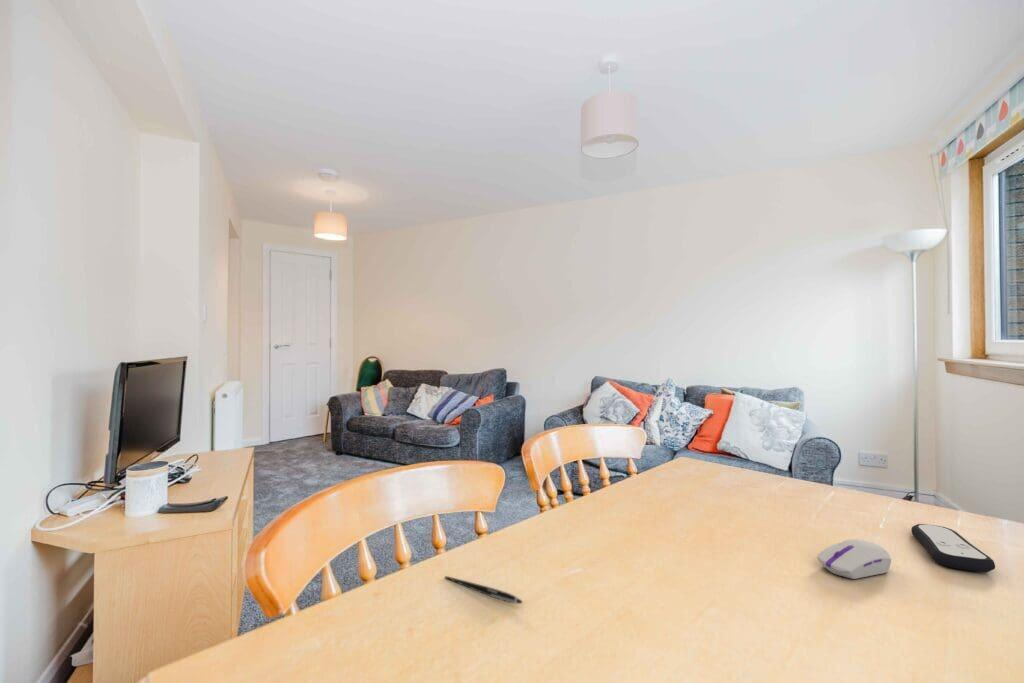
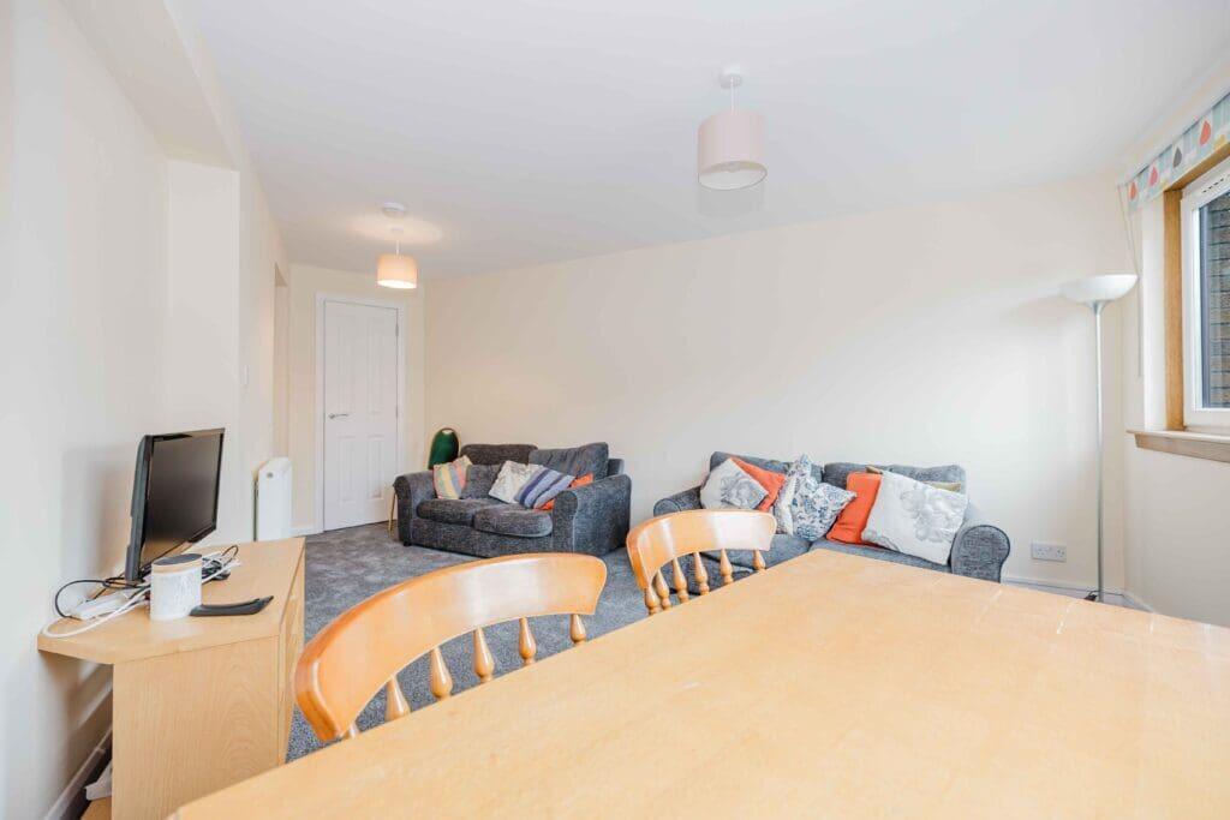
- pen (481, 587)
- remote control (947, 545)
- computer mouse (856, 555)
